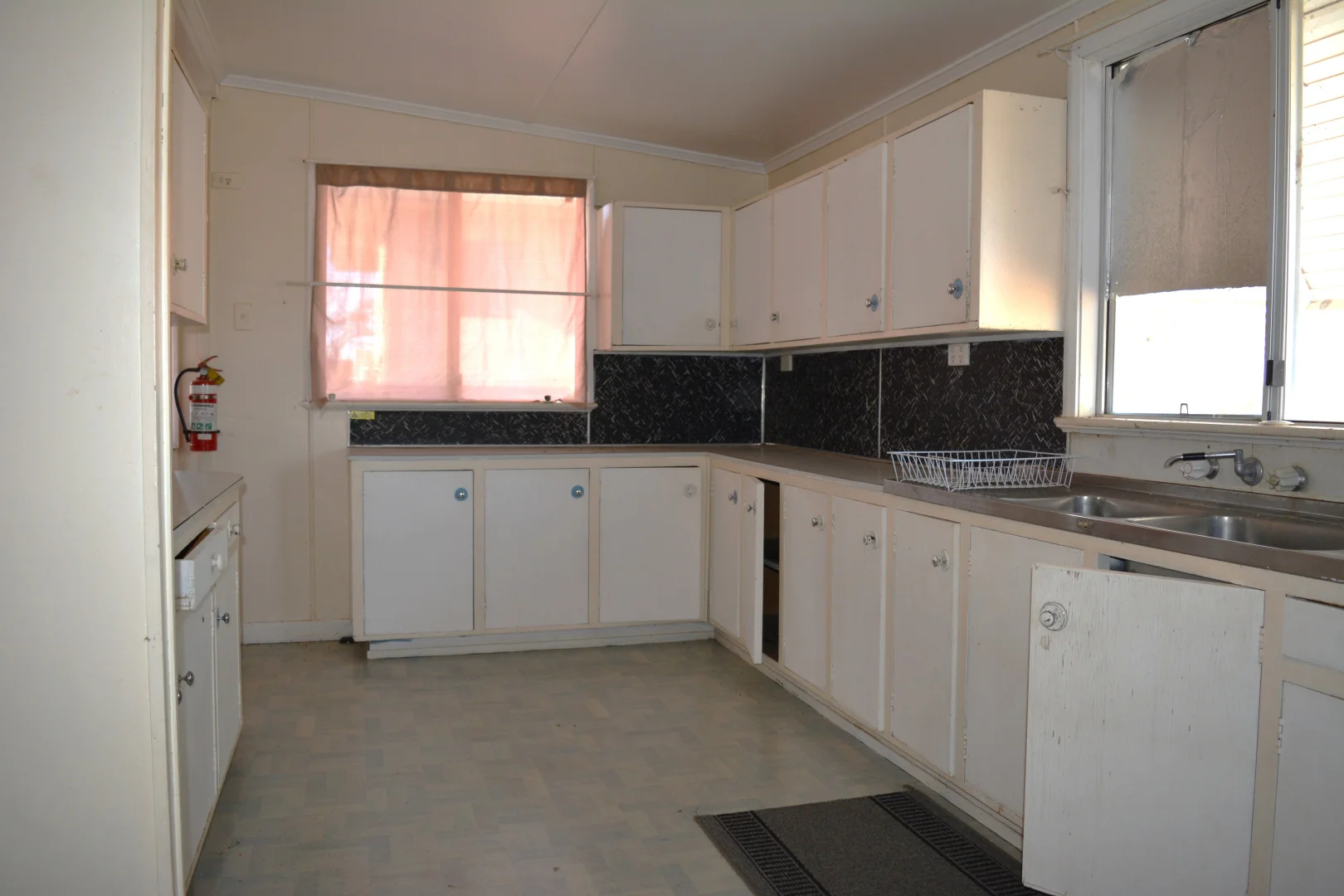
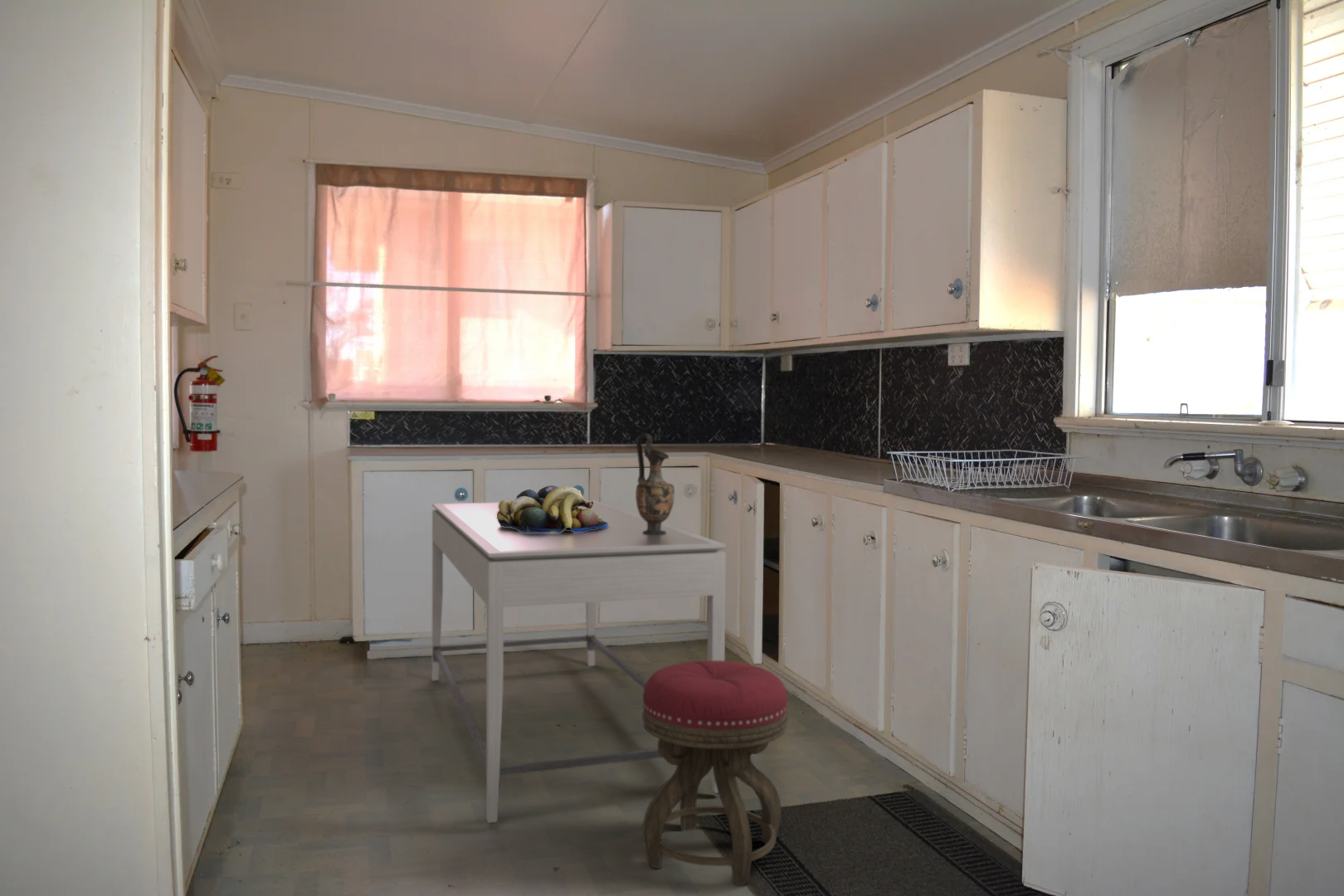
+ stool (713, 763)
+ vase (654, 482)
+ dining table (553, 638)
+ fruit bowl (554, 505)
